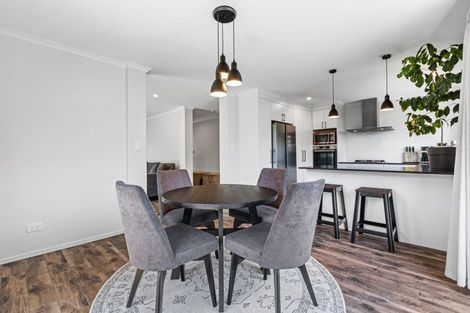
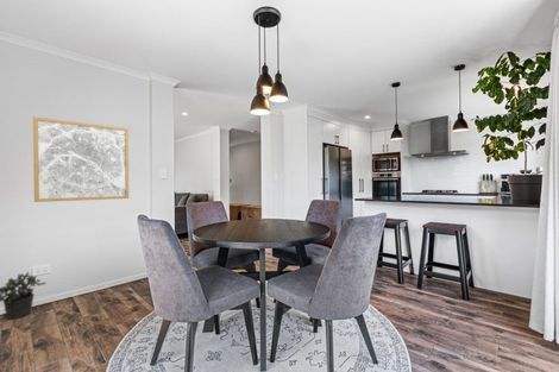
+ wall art (86, 162)
+ potted plant (21, 294)
